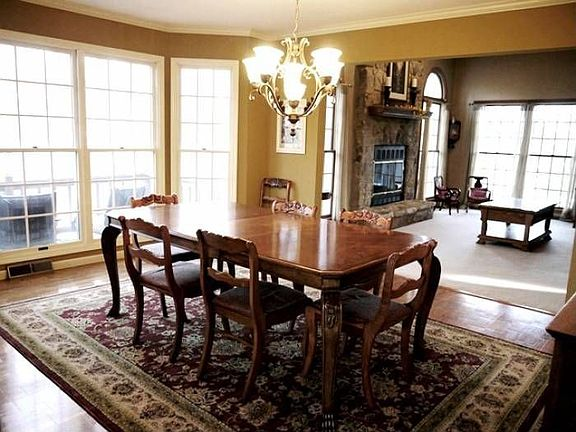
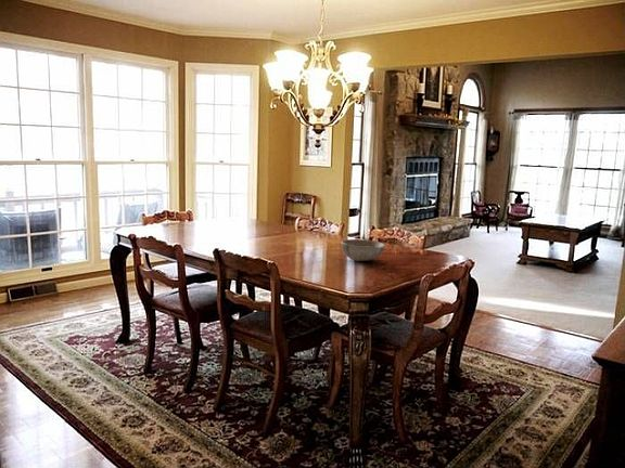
+ bowl (361, 250)
